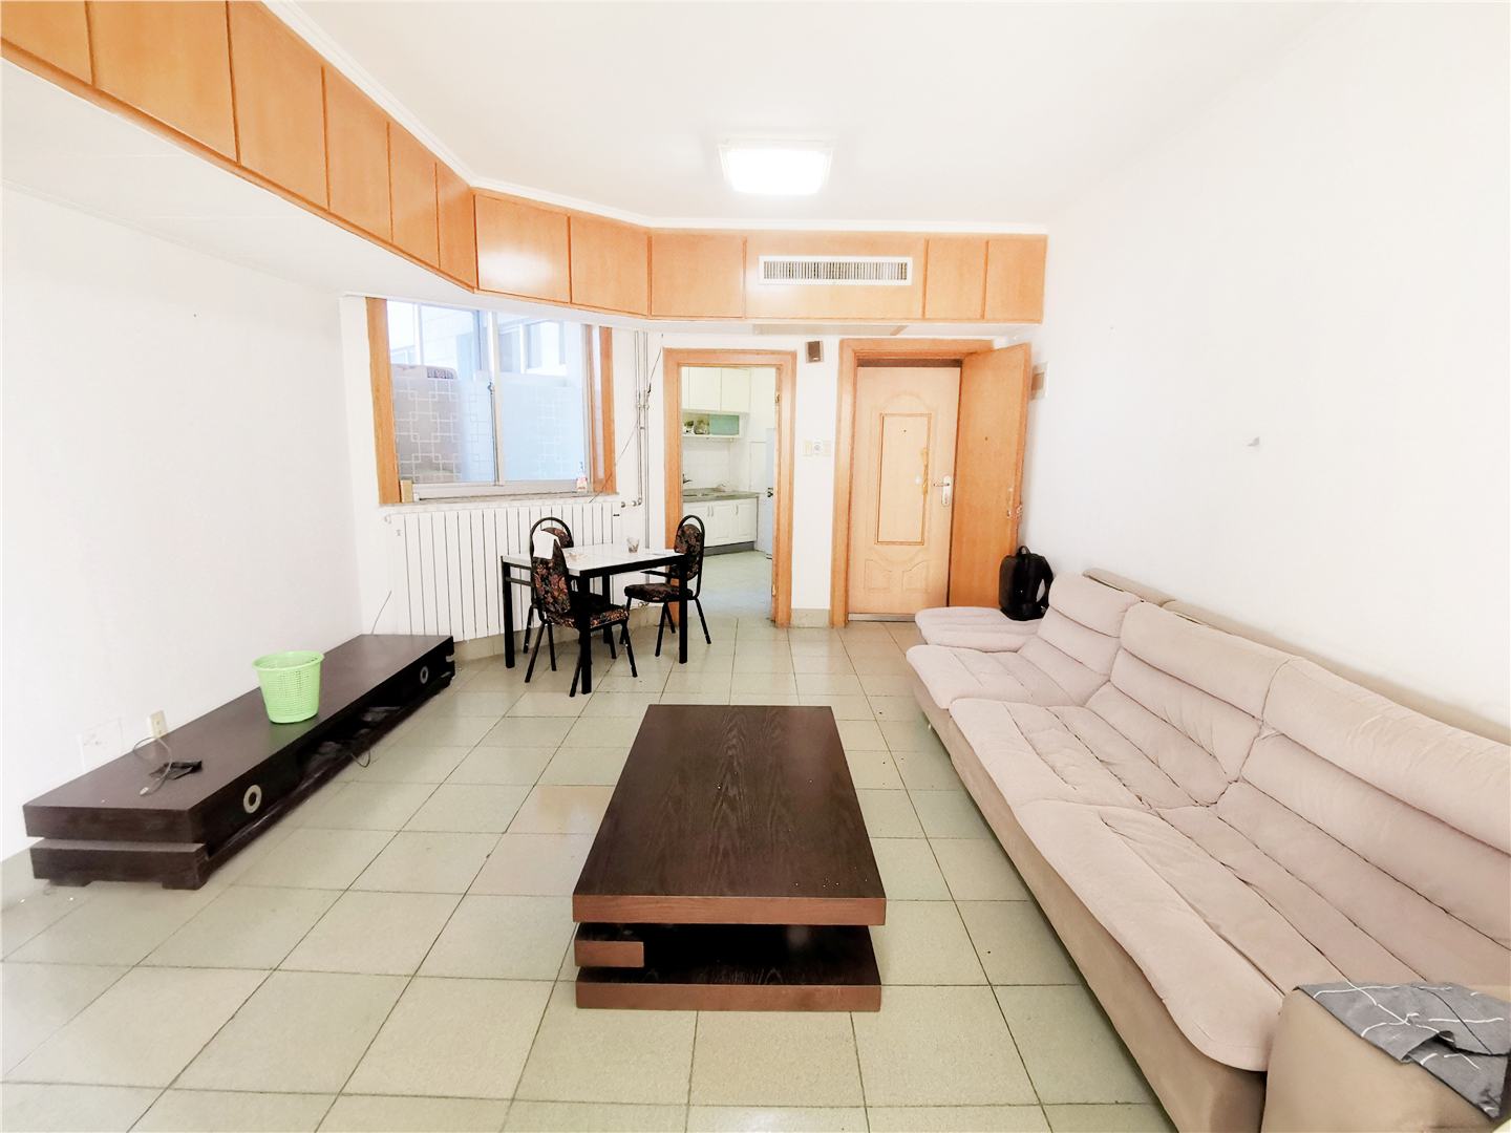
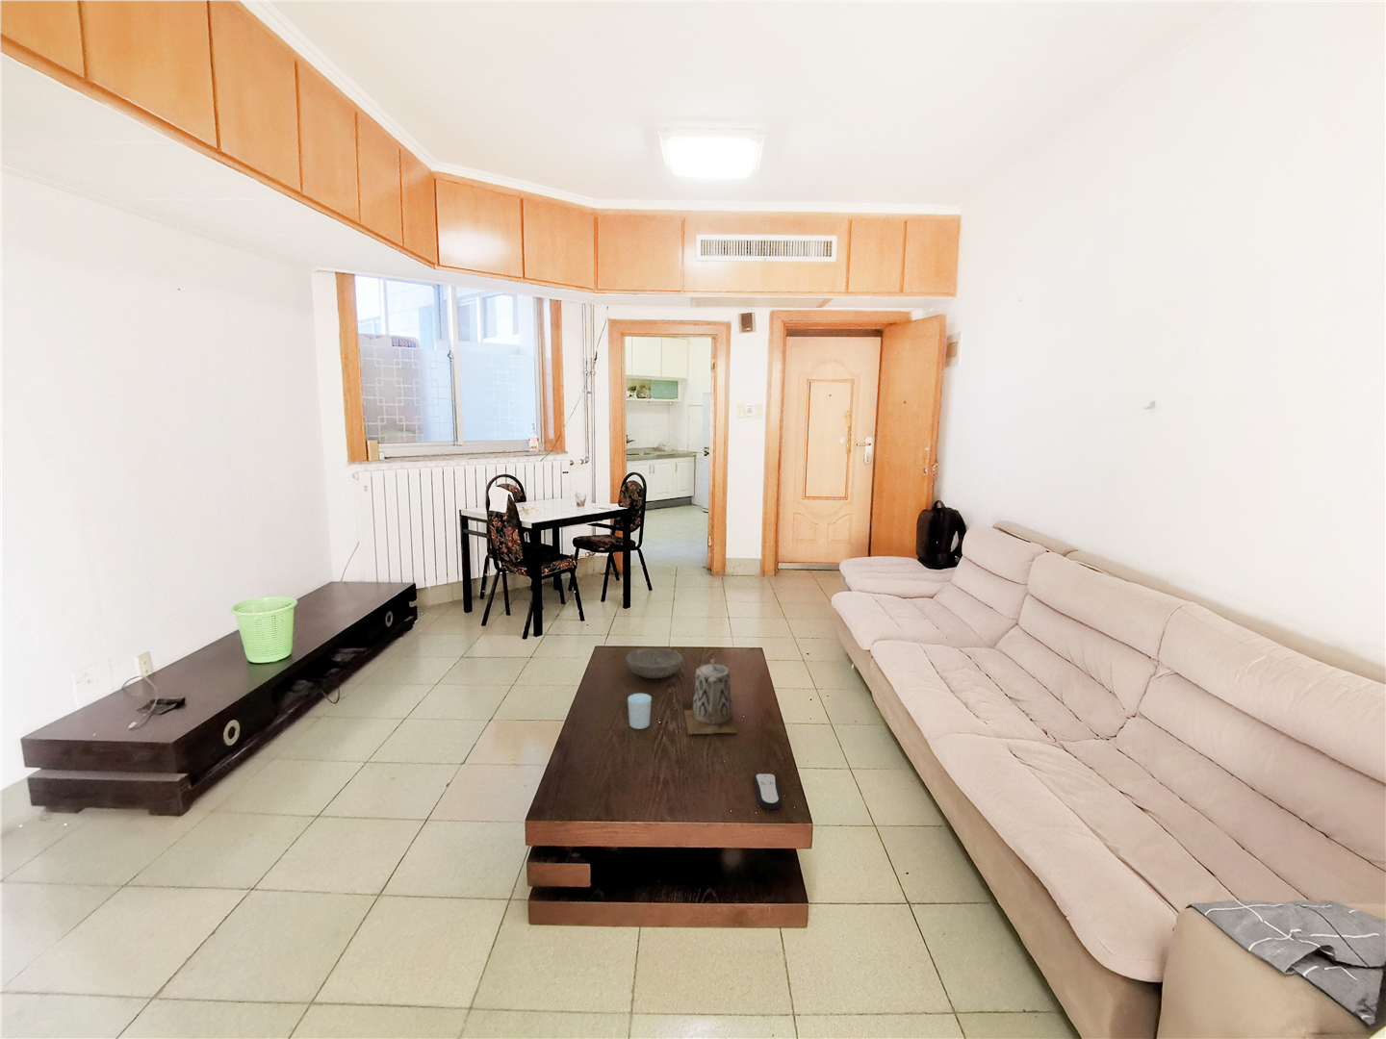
+ remote control (767, 790)
+ cup (640, 710)
+ teapot (709, 689)
+ bowl (654, 665)
